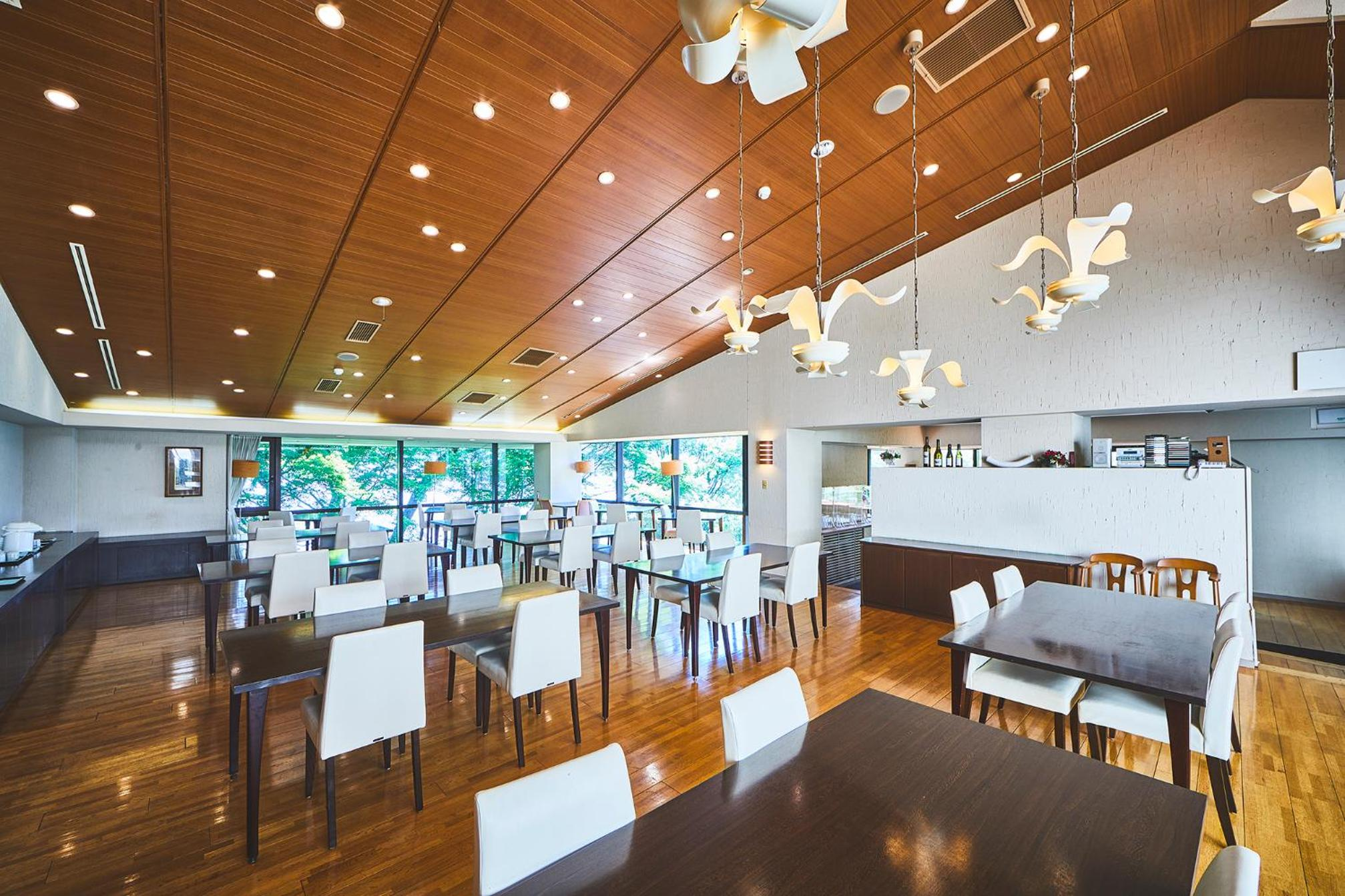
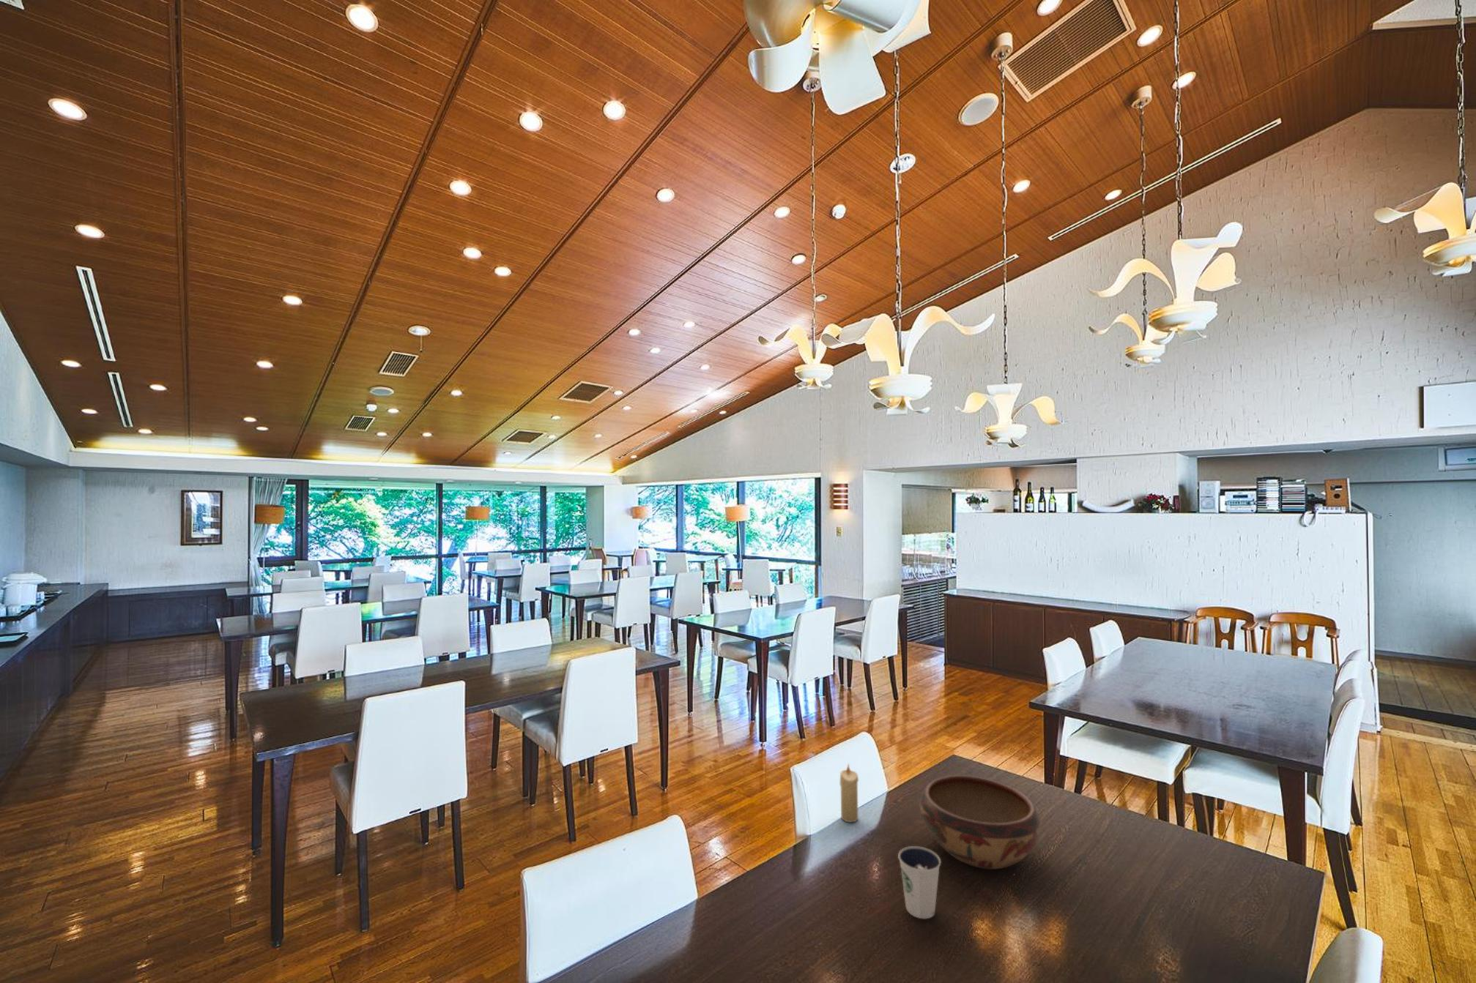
+ candle (849, 791)
+ dixie cup (920, 883)
+ decorative bowl (978, 824)
